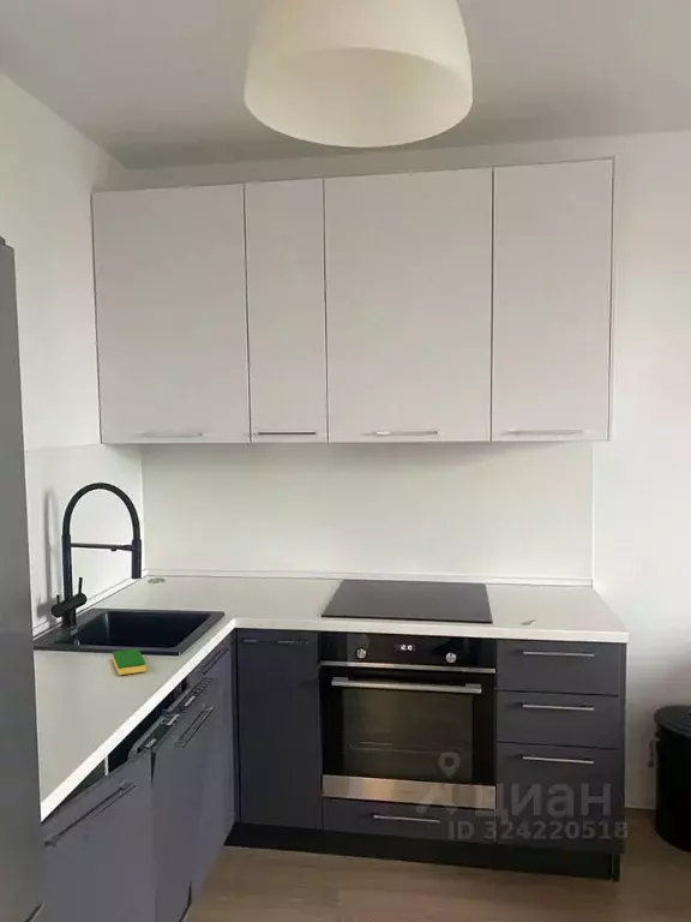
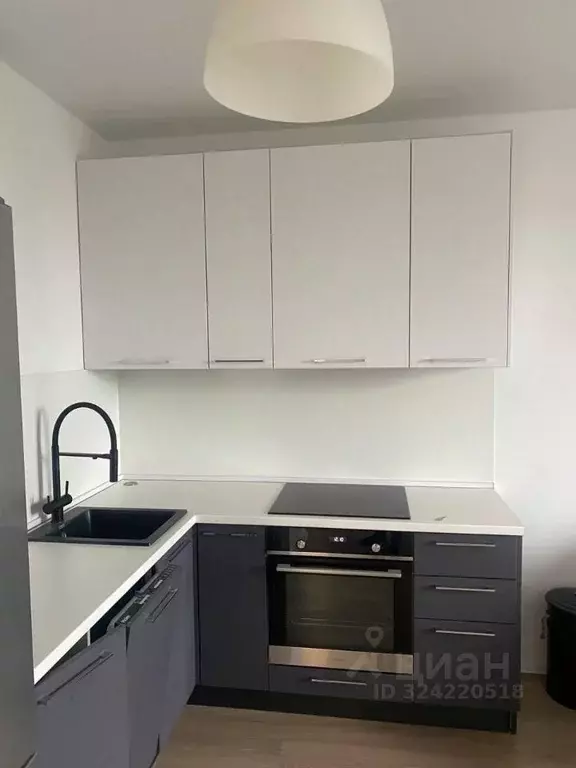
- dish sponge (128, 660)
